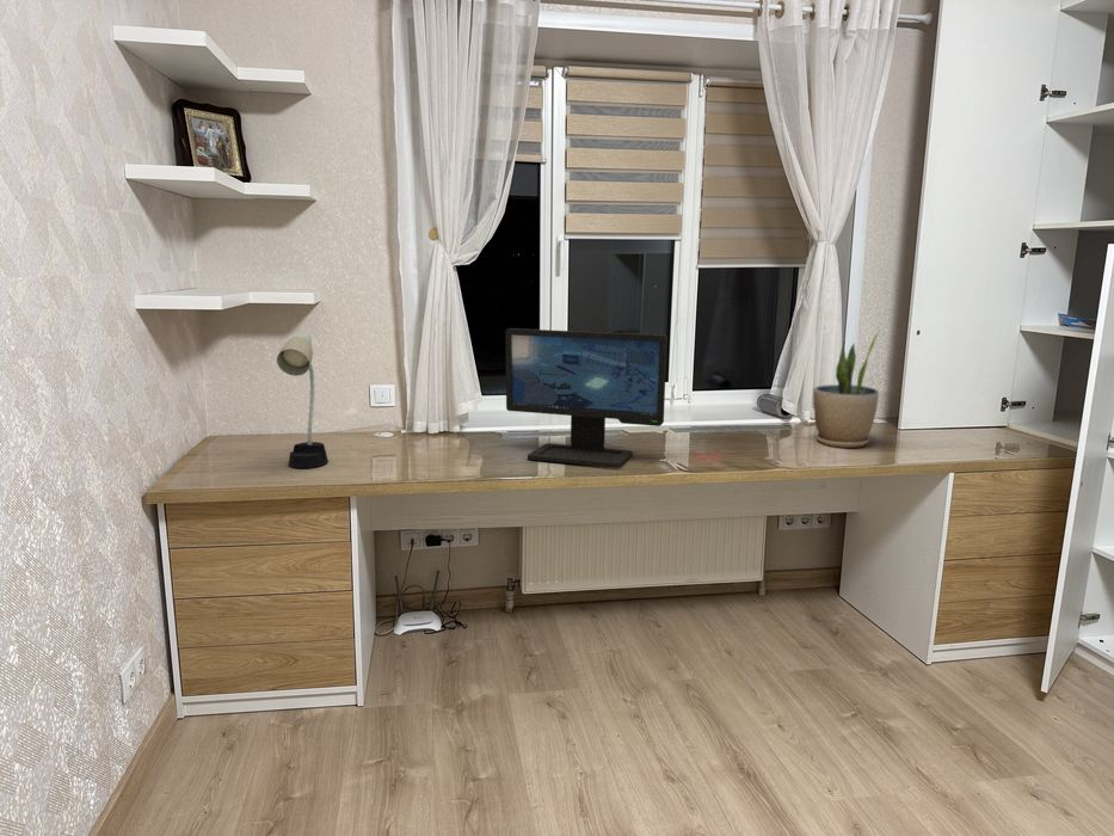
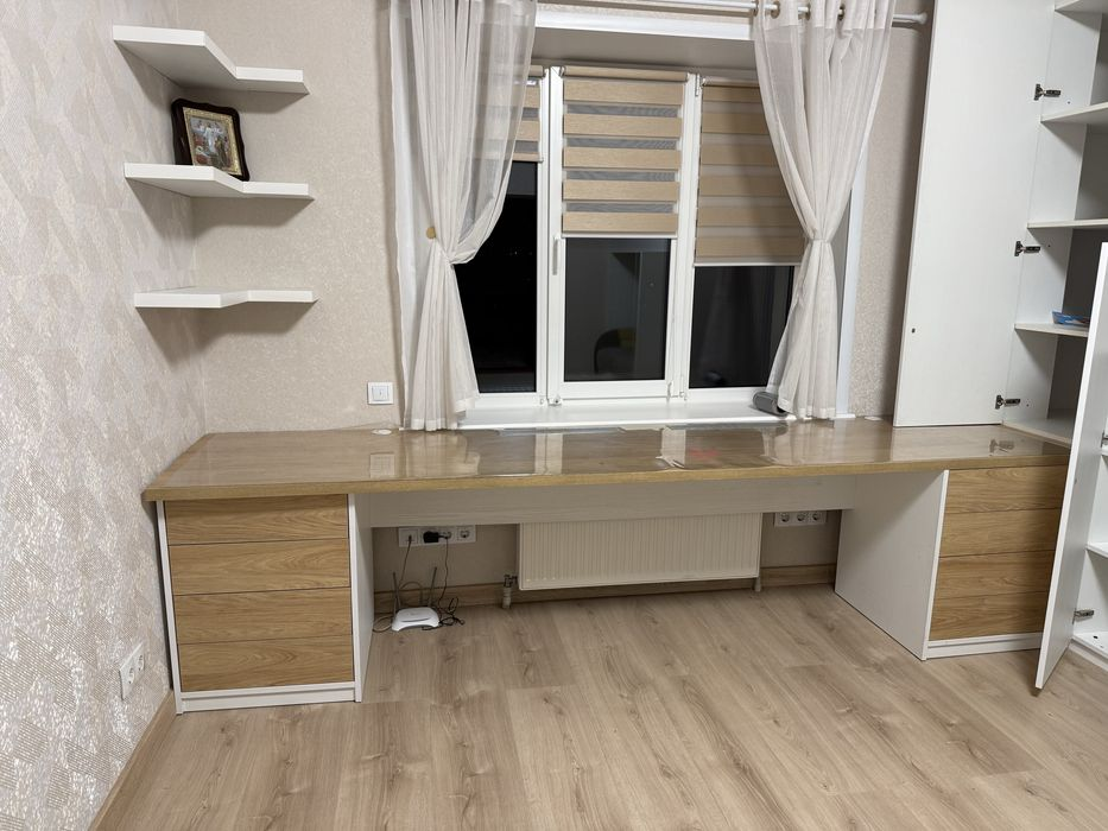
- computer monitor (583, 394)
- desk lamp (309, 400)
- potted plant (845, 387)
